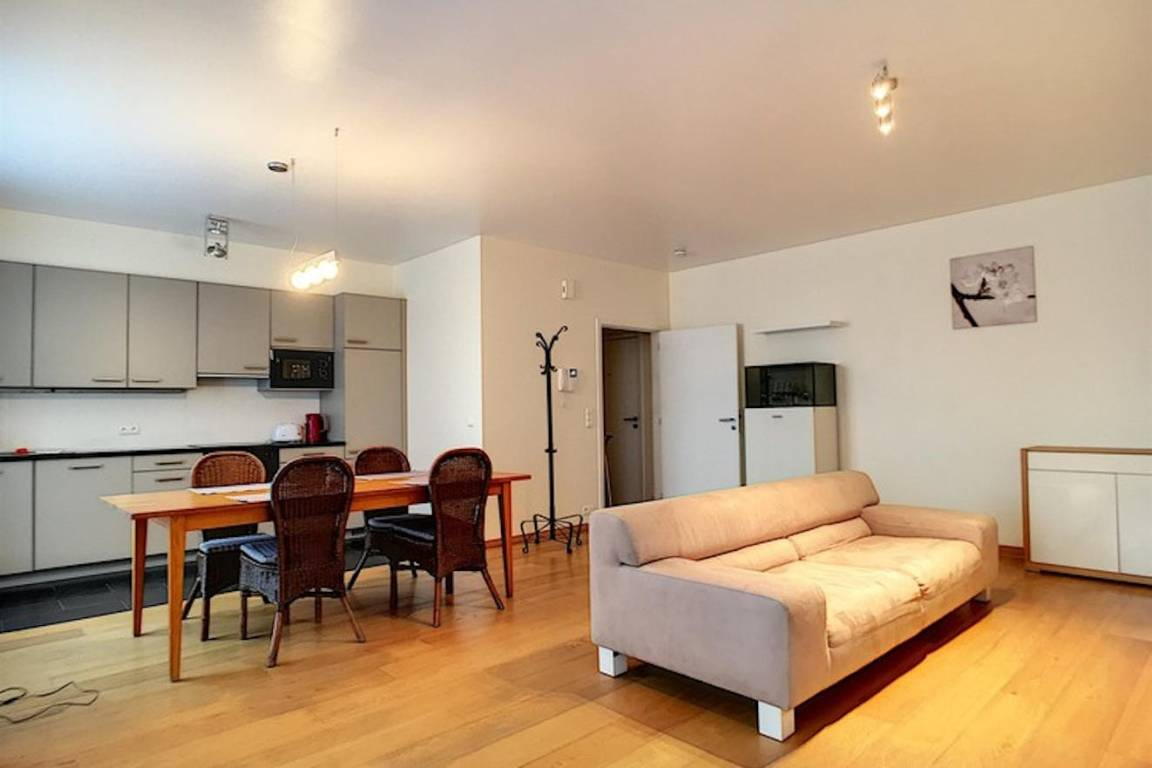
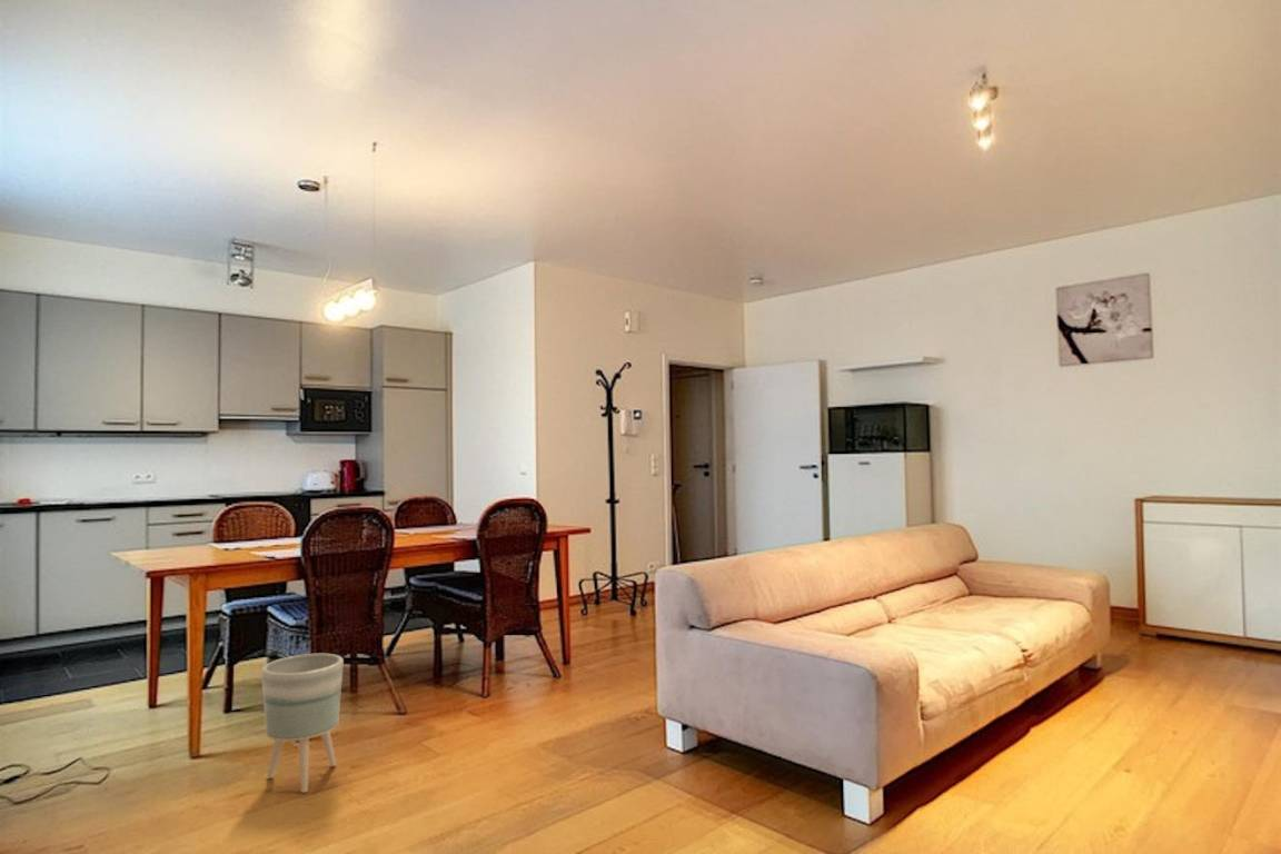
+ planter (302, 721)
